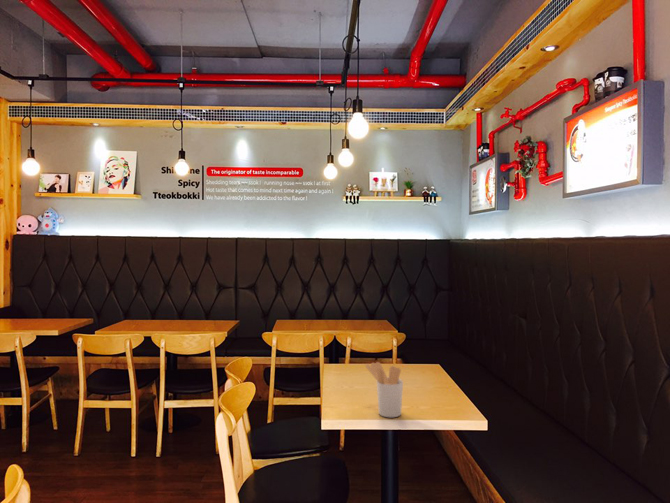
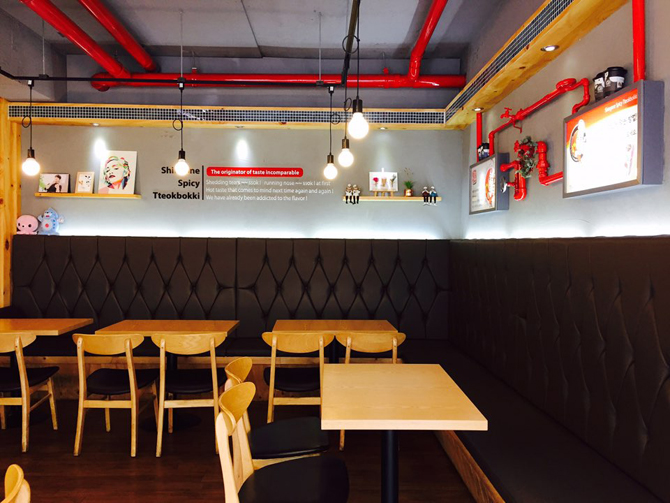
- utensil holder (384, 387)
